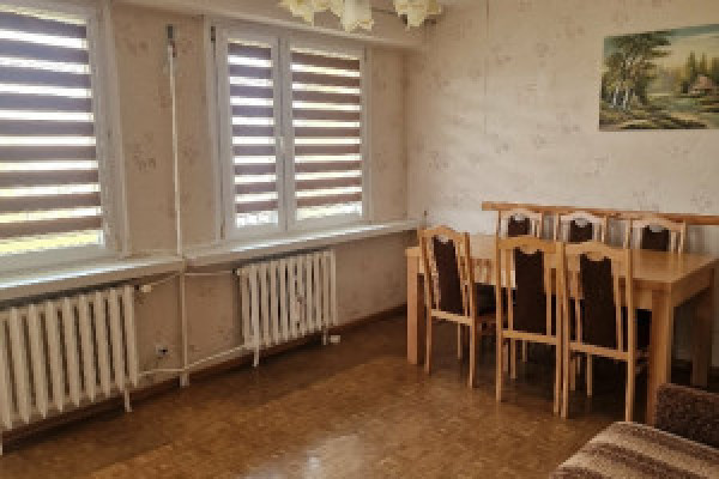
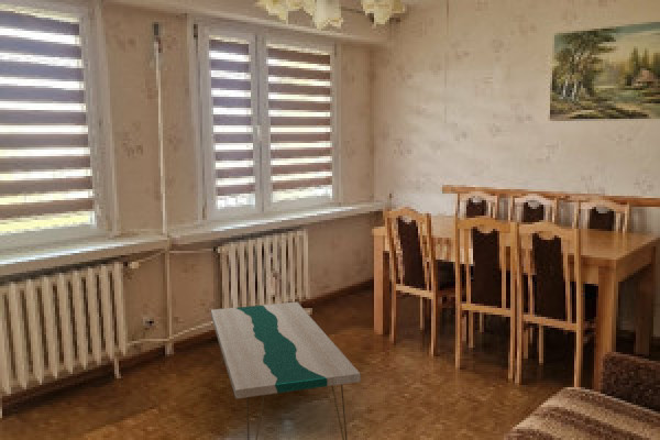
+ coffee table (273, 367)
